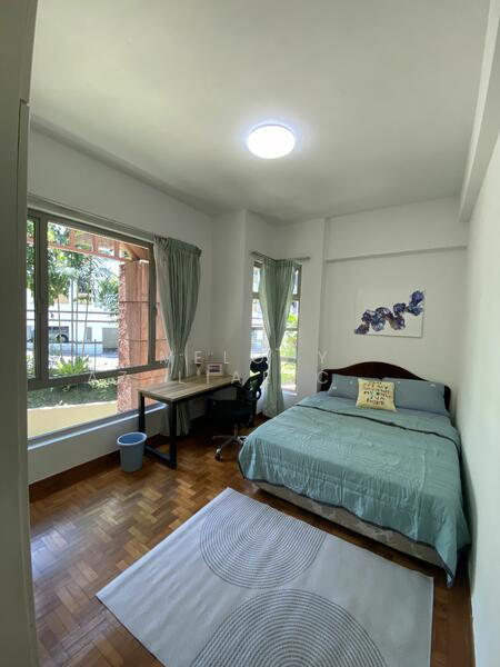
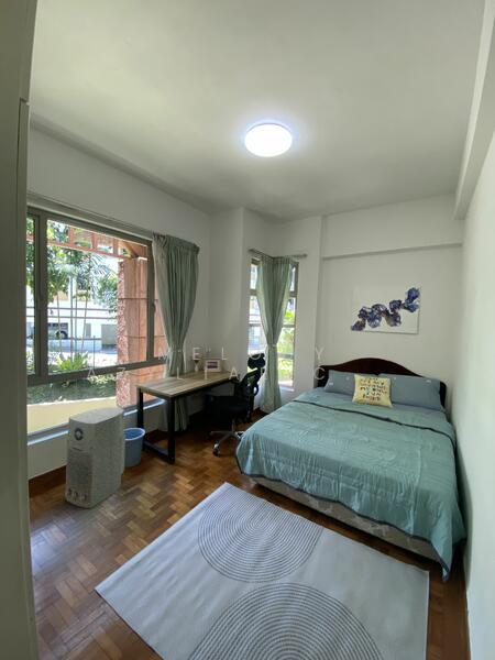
+ air purifier (97, 452)
